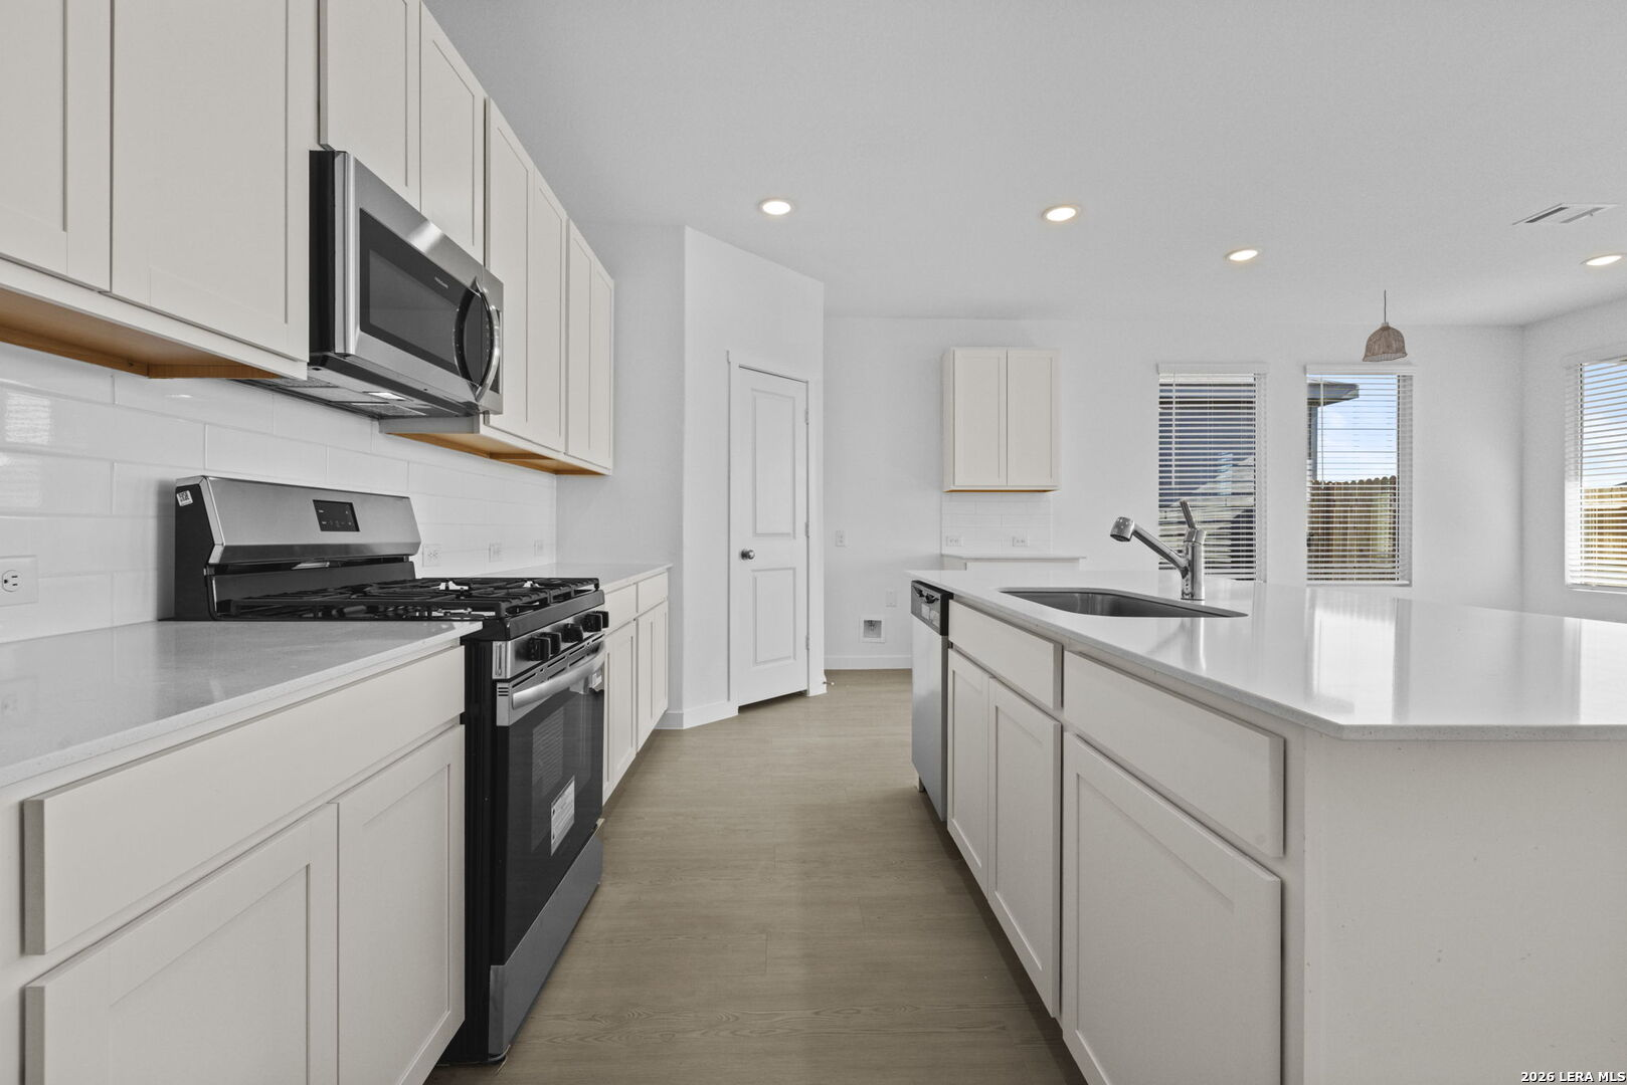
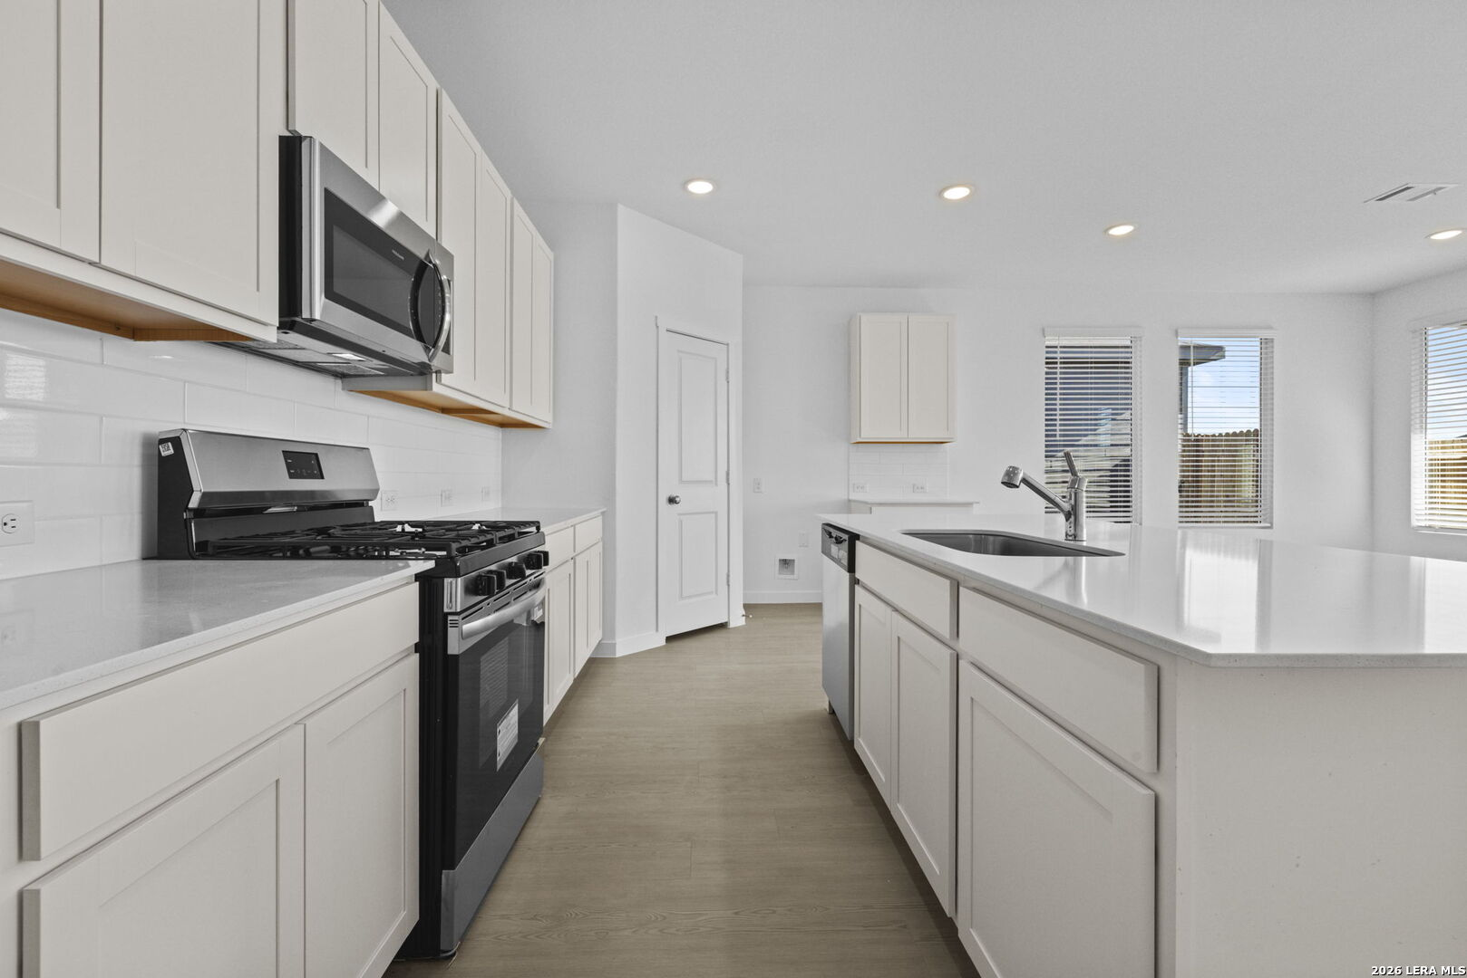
- pendant lamp (1385, 323)
